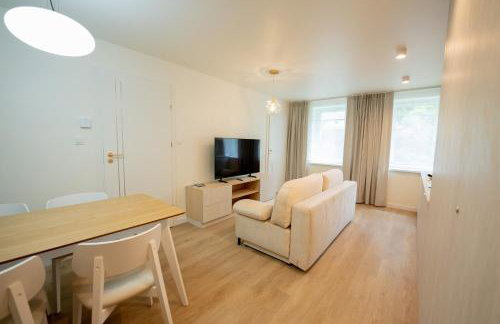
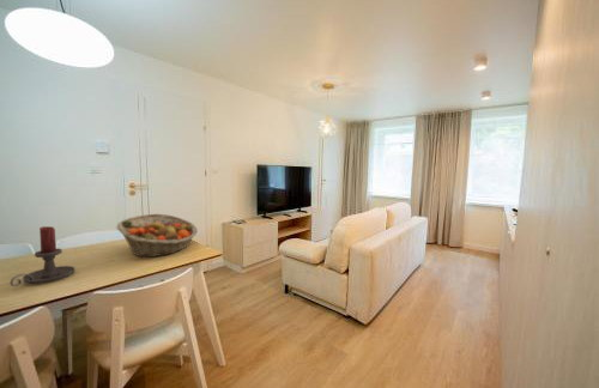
+ fruit basket (161, 232)
+ candle holder (42, 253)
